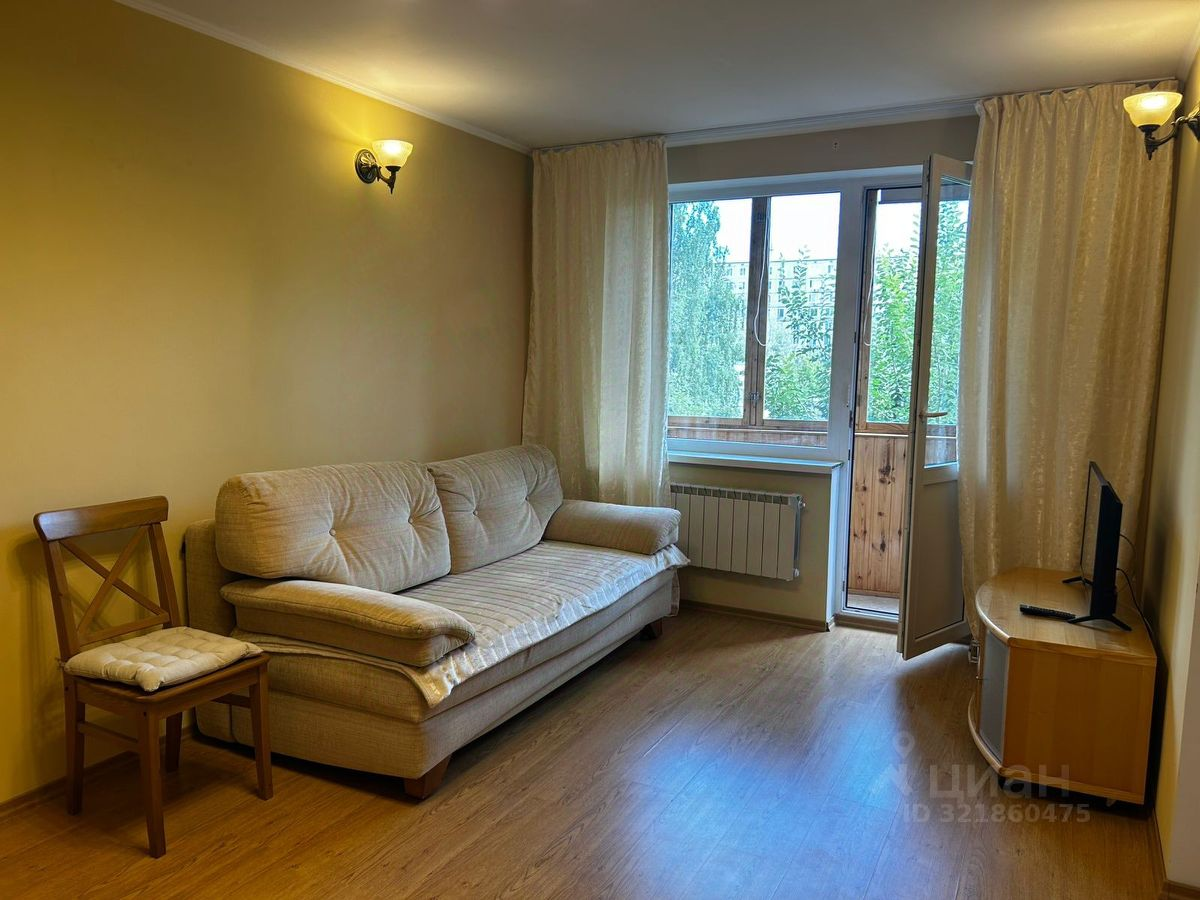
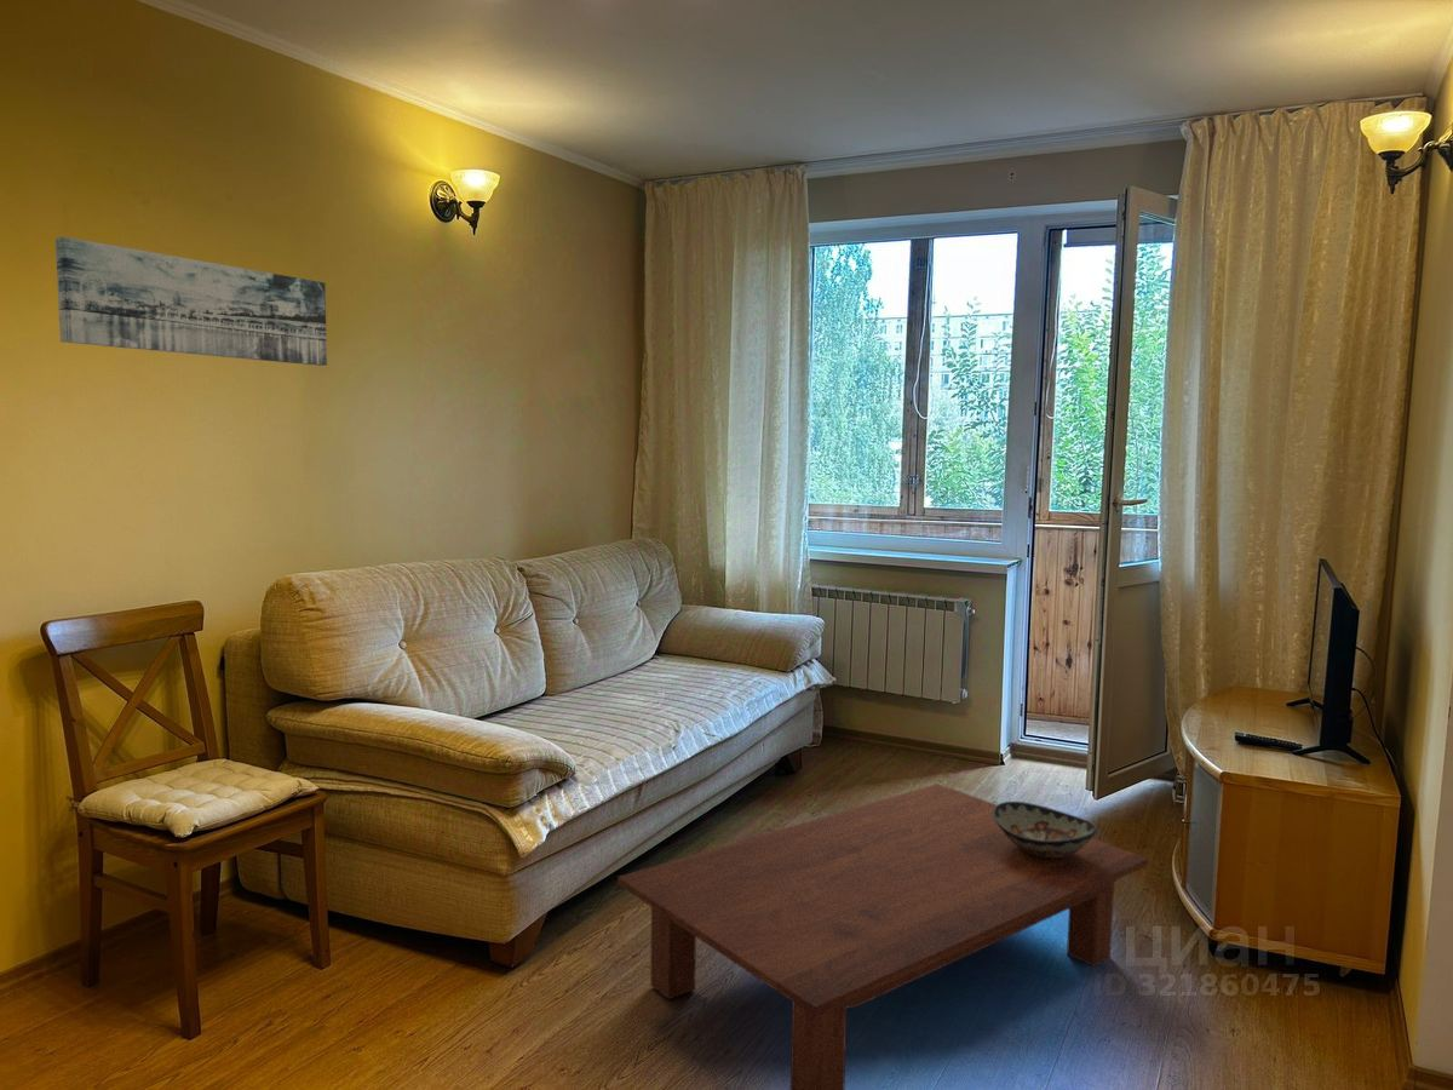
+ coffee table (890, 919)
+ decorative bowl (1044, 833)
+ wall art (207, 309)
